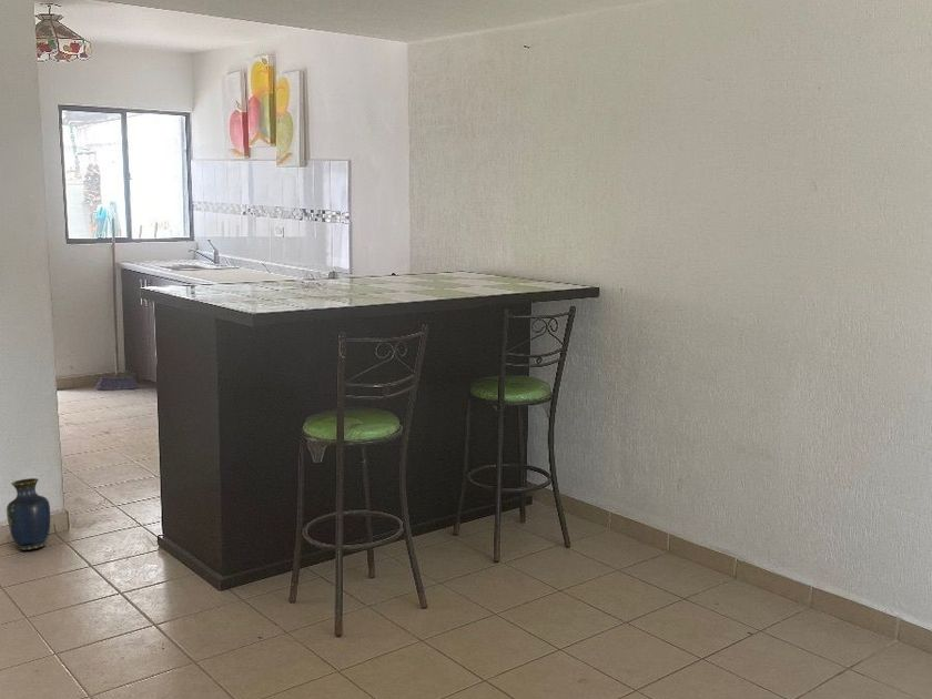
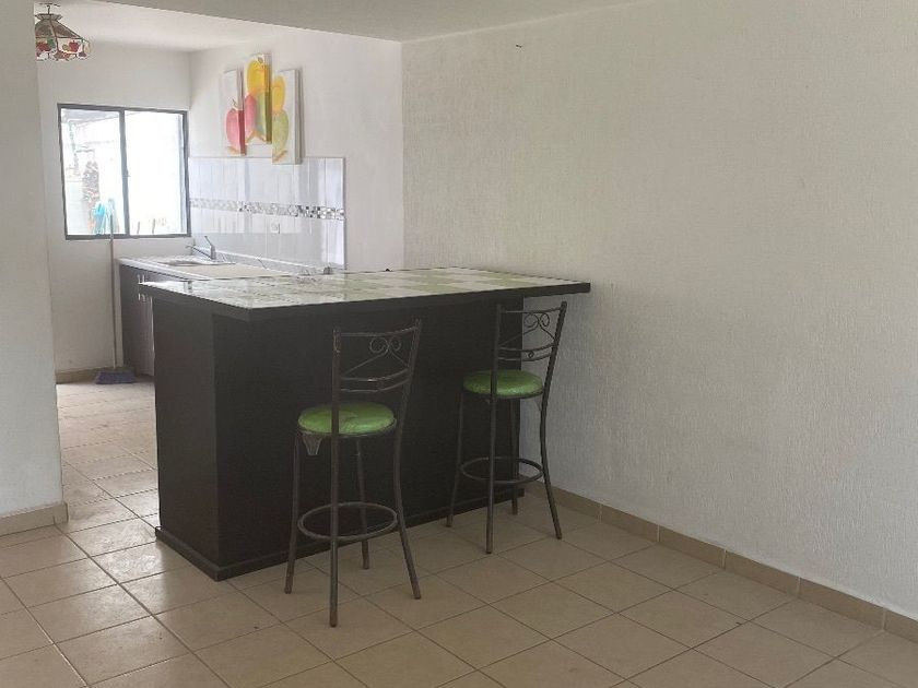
- vase (28, 514)
